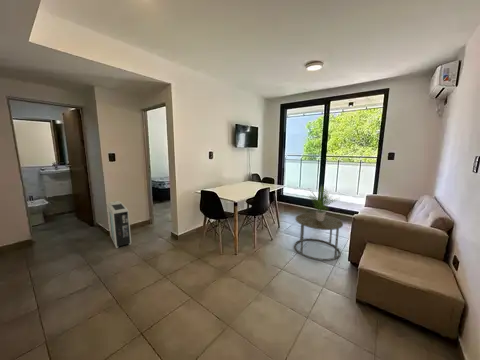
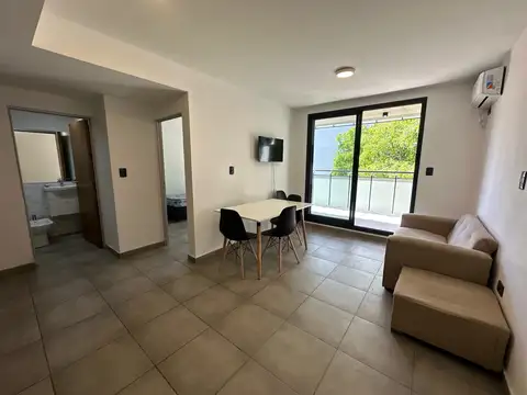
- side table (317, 239)
- potted plant (320, 203)
- air purifier (118, 222)
